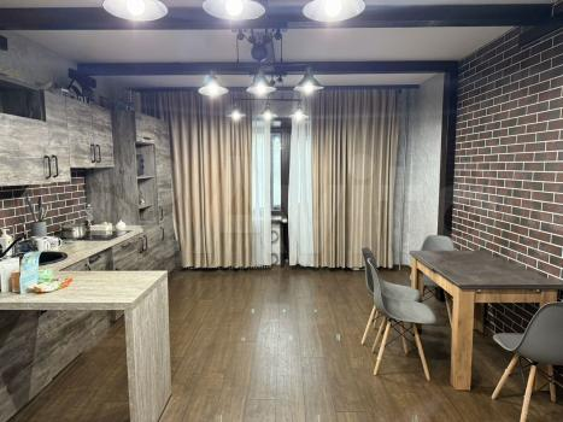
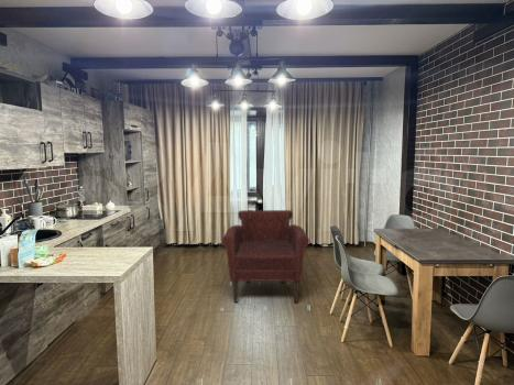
+ leather (265, 251)
